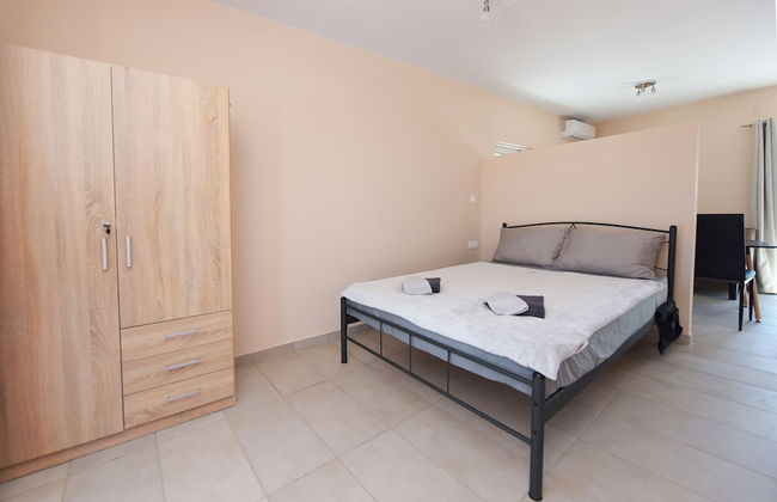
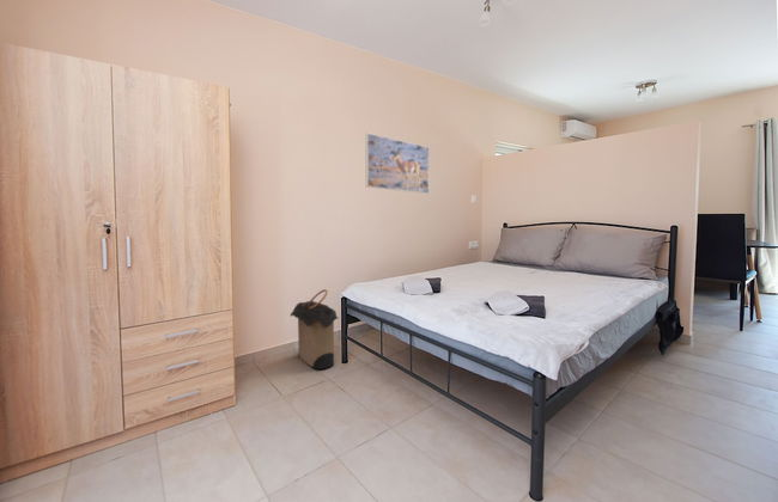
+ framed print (399, 165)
+ laundry hamper (312, 324)
